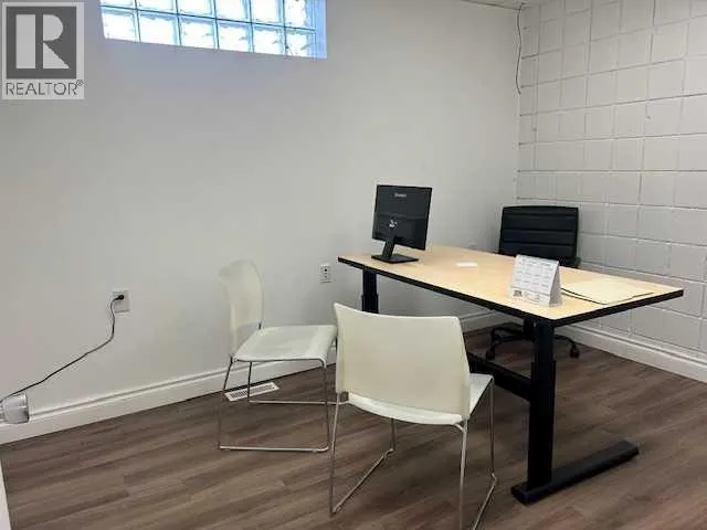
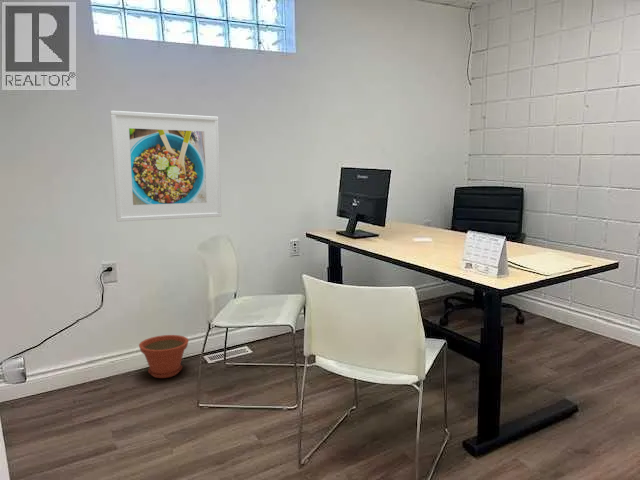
+ plant pot (164, 357)
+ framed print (169, 167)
